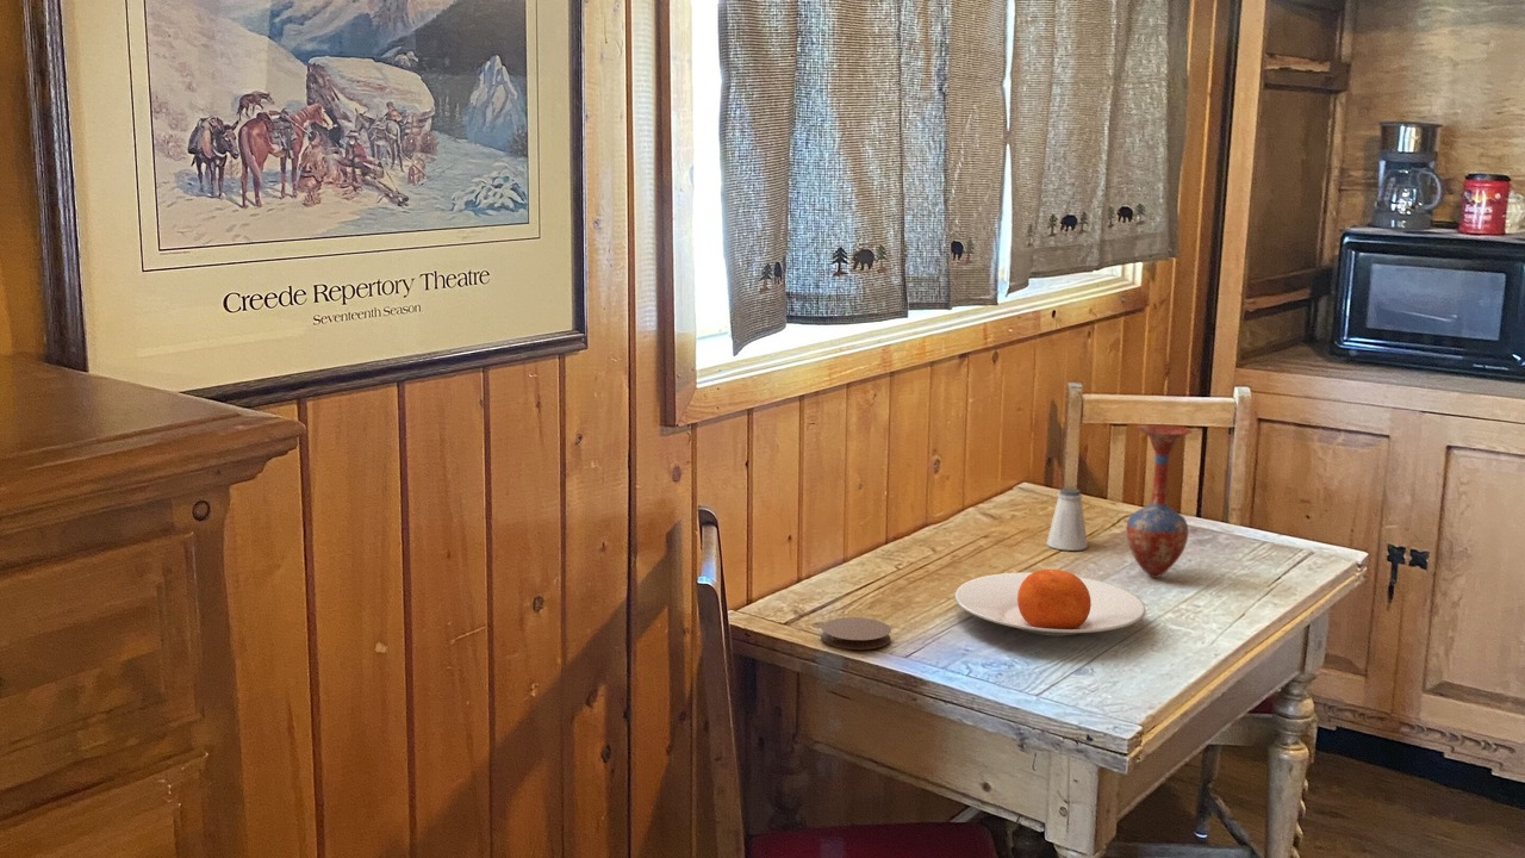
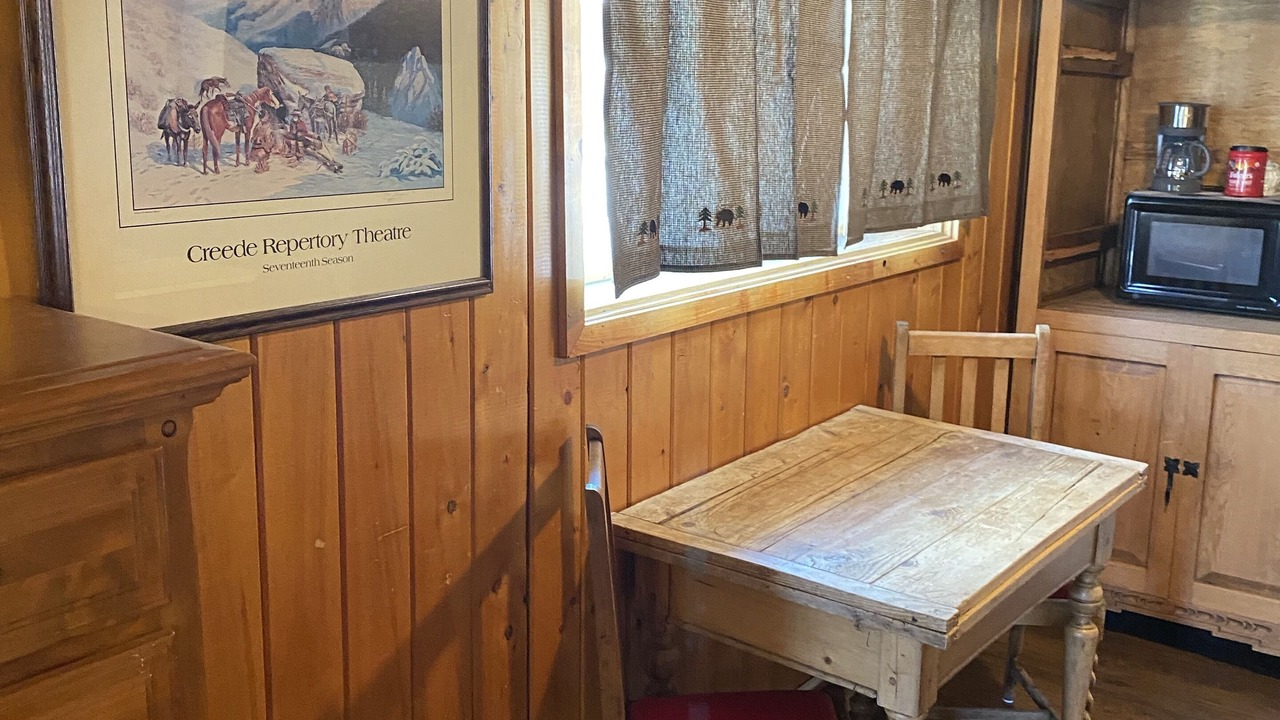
- saltshaker (1068, 517)
- coaster (855, 633)
- plate (1048, 593)
- vase (1158, 503)
